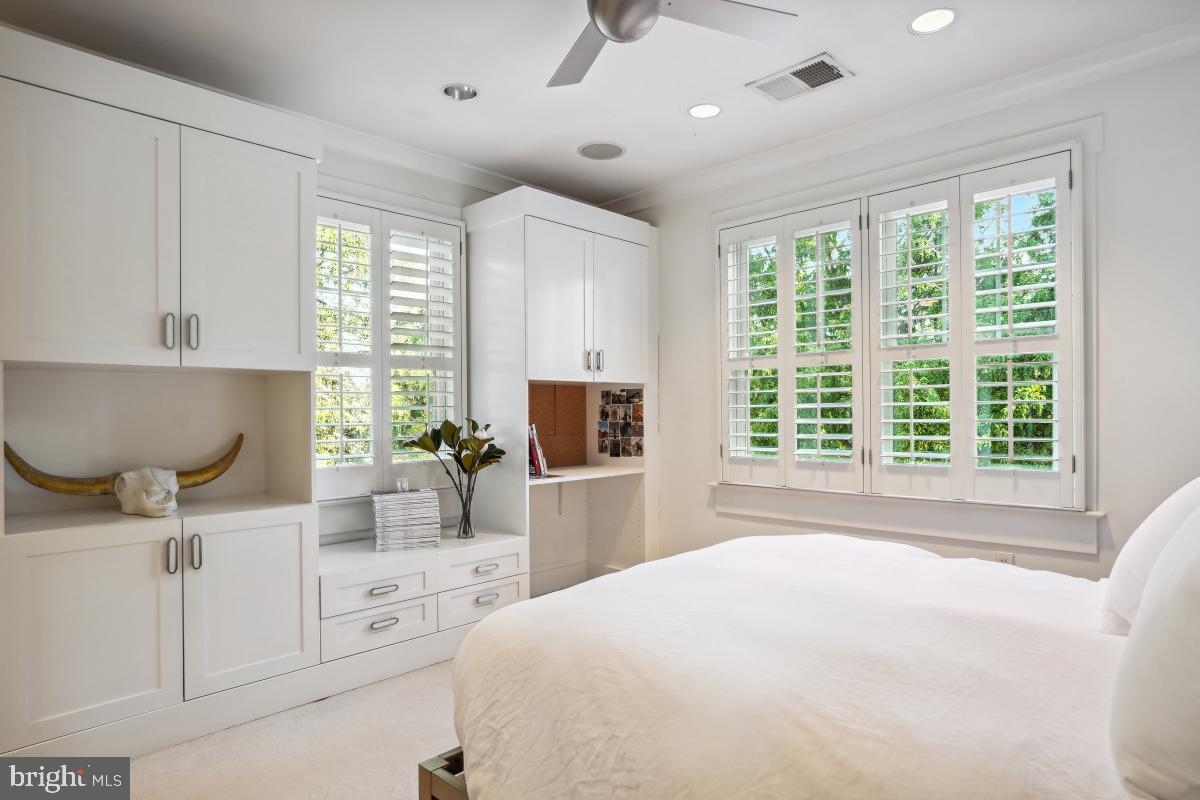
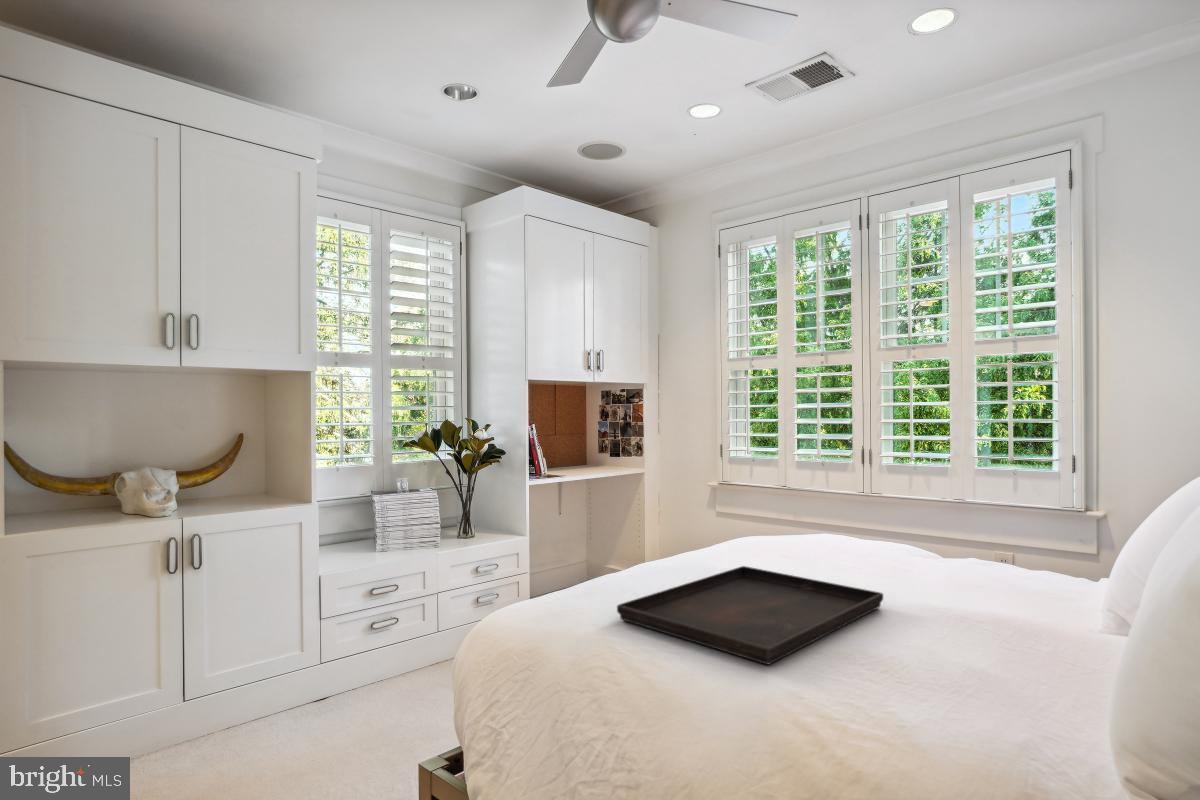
+ serving tray (753, 606)
